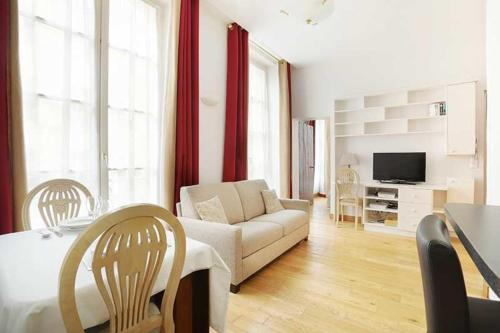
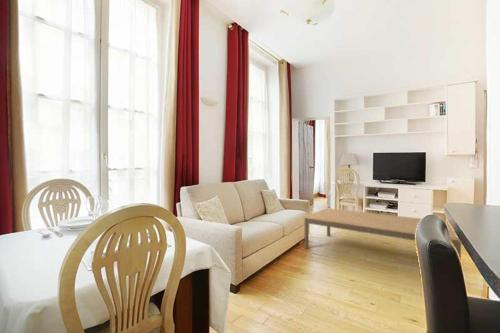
+ coffee table (377, 234)
